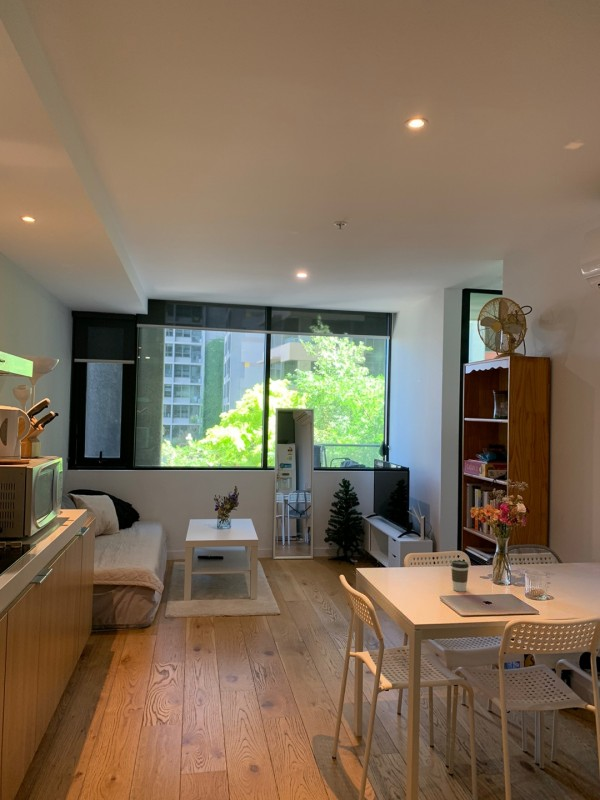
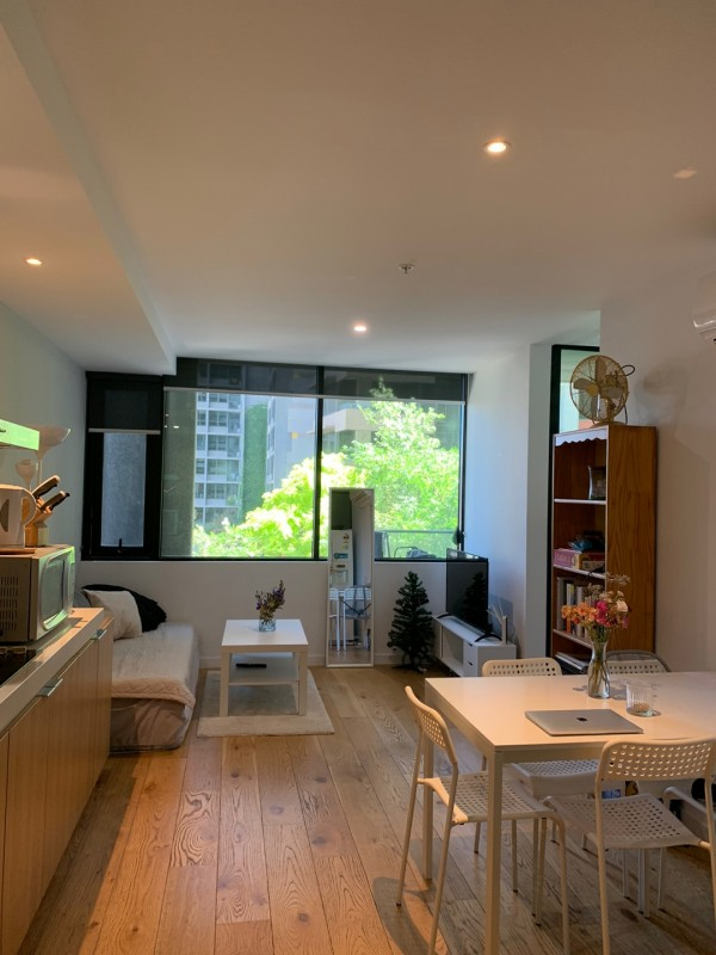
- coffee cup (459, 576)
